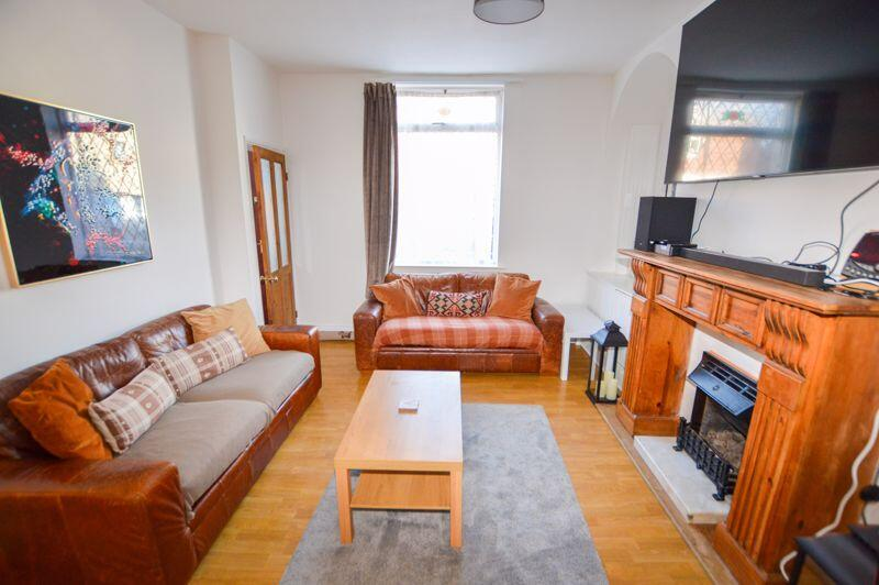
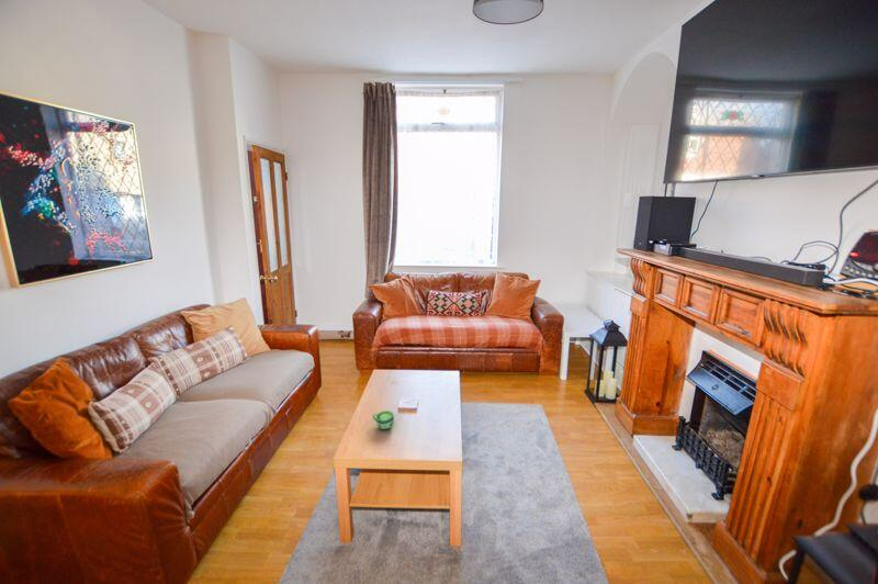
+ cup (382, 420)
